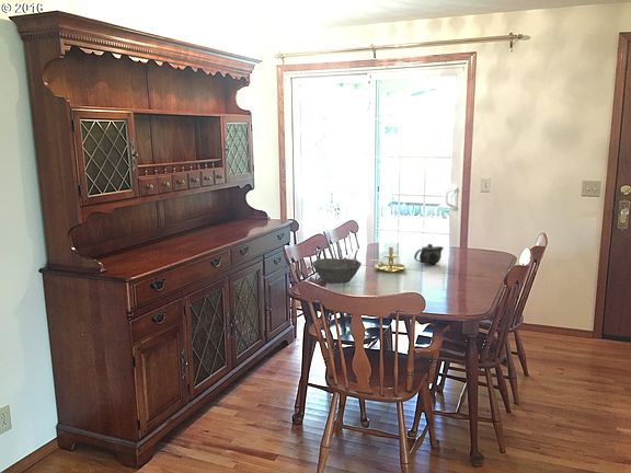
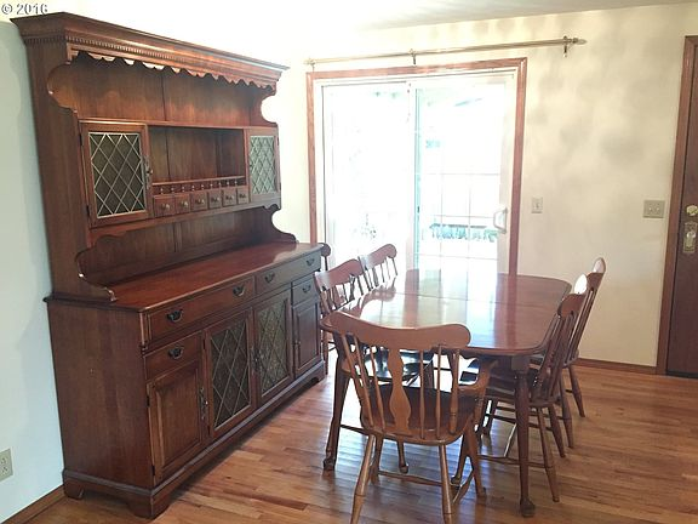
- candle holder (388, 254)
- bowl (336, 272)
- chinaware (428, 253)
